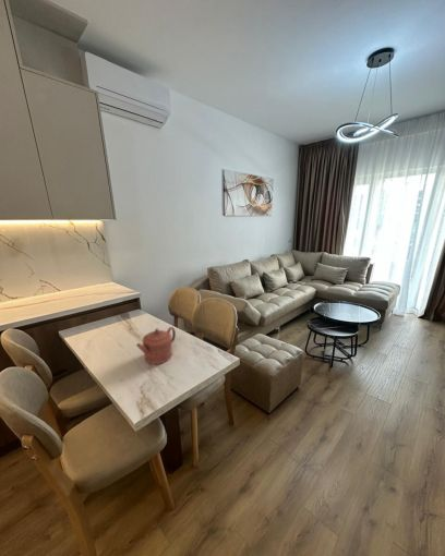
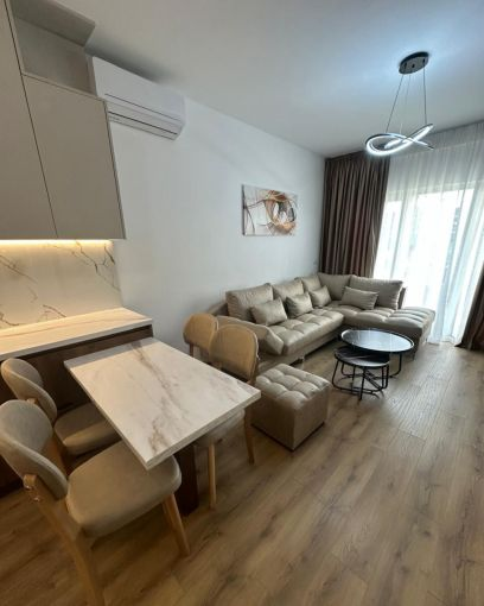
- teapot (157, 342)
